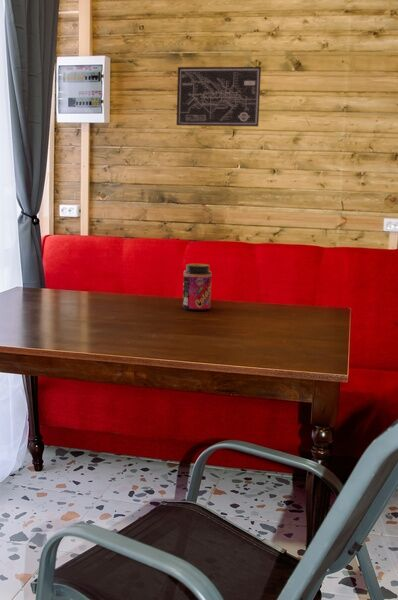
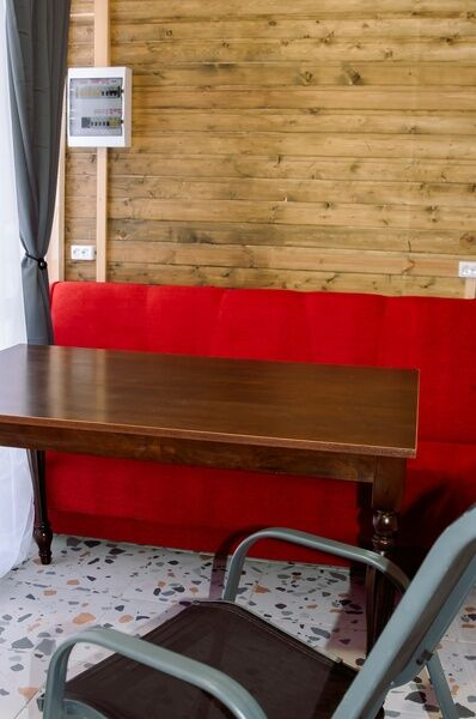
- wall art (218, 96)
- jar (197, 286)
